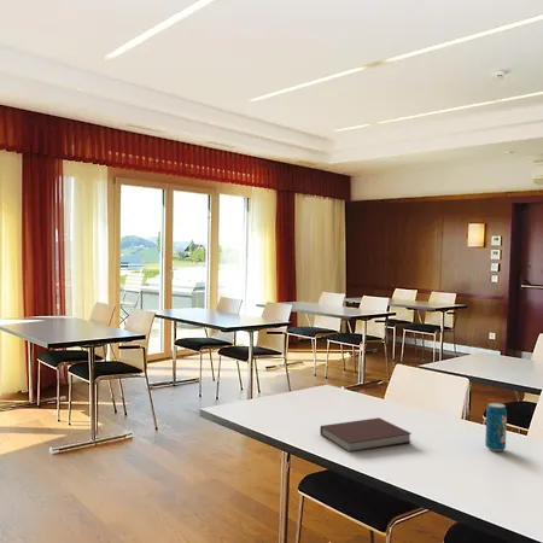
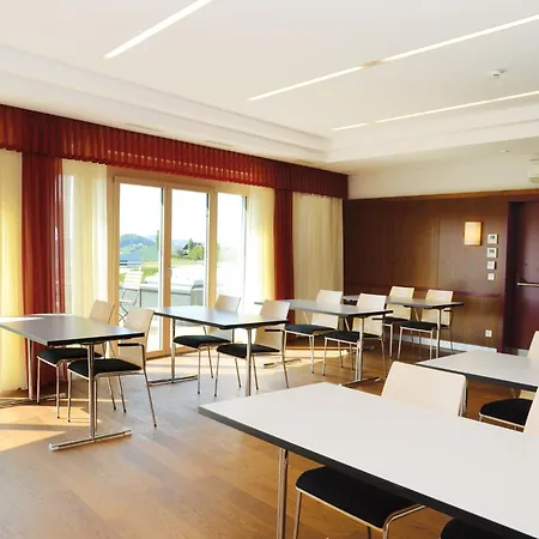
- notebook (364, 433)
- beverage can (496, 426)
